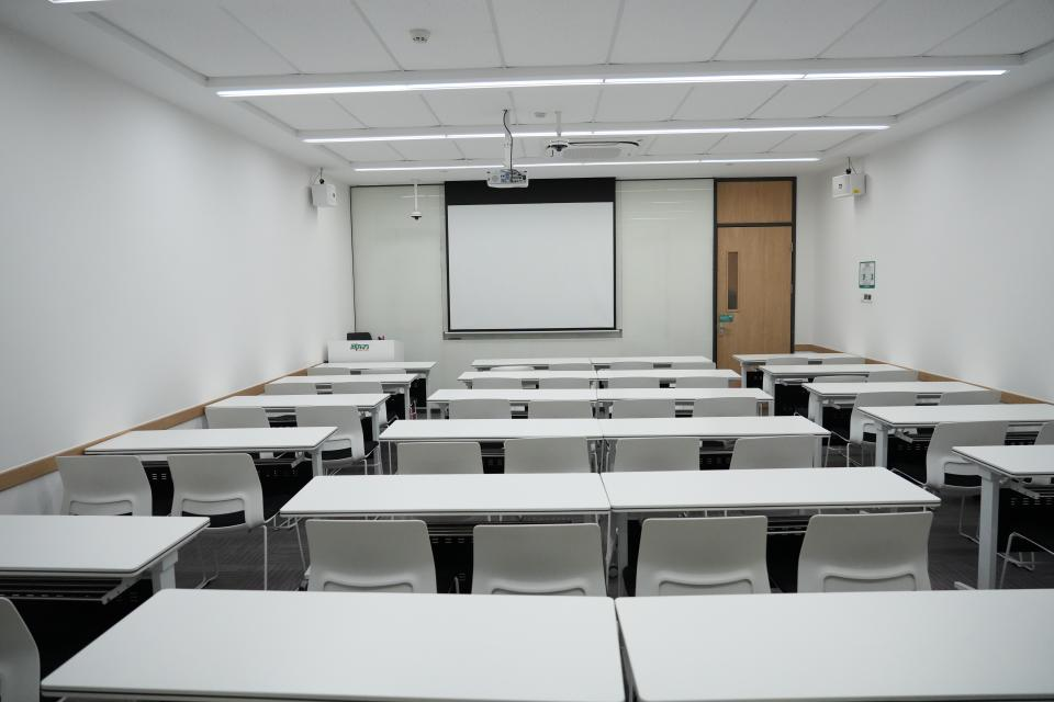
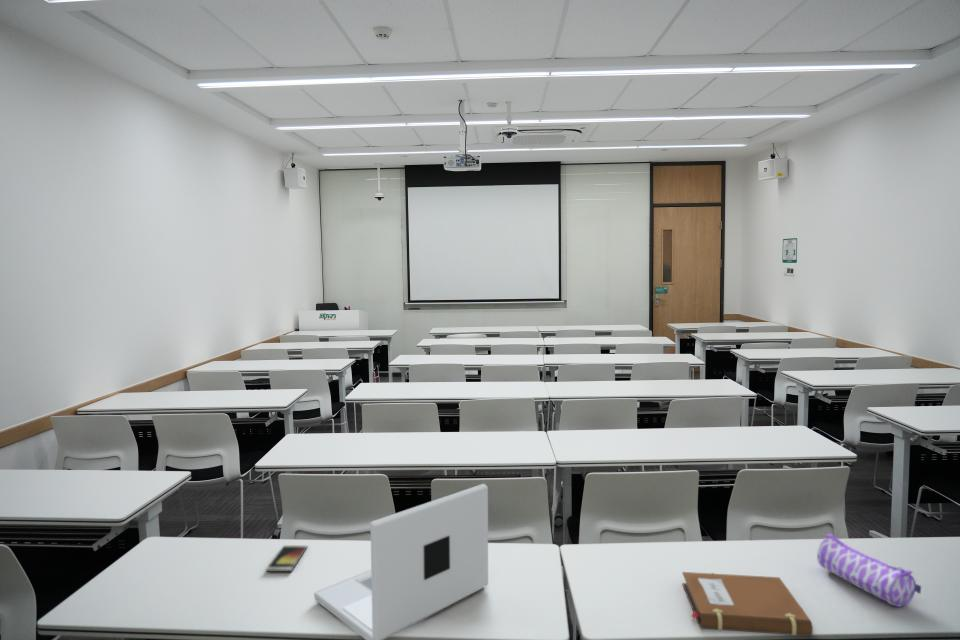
+ smartphone (287, 558)
+ laptop (401, 541)
+ notebook (739, 602)
+ pencil case (864, 569)
